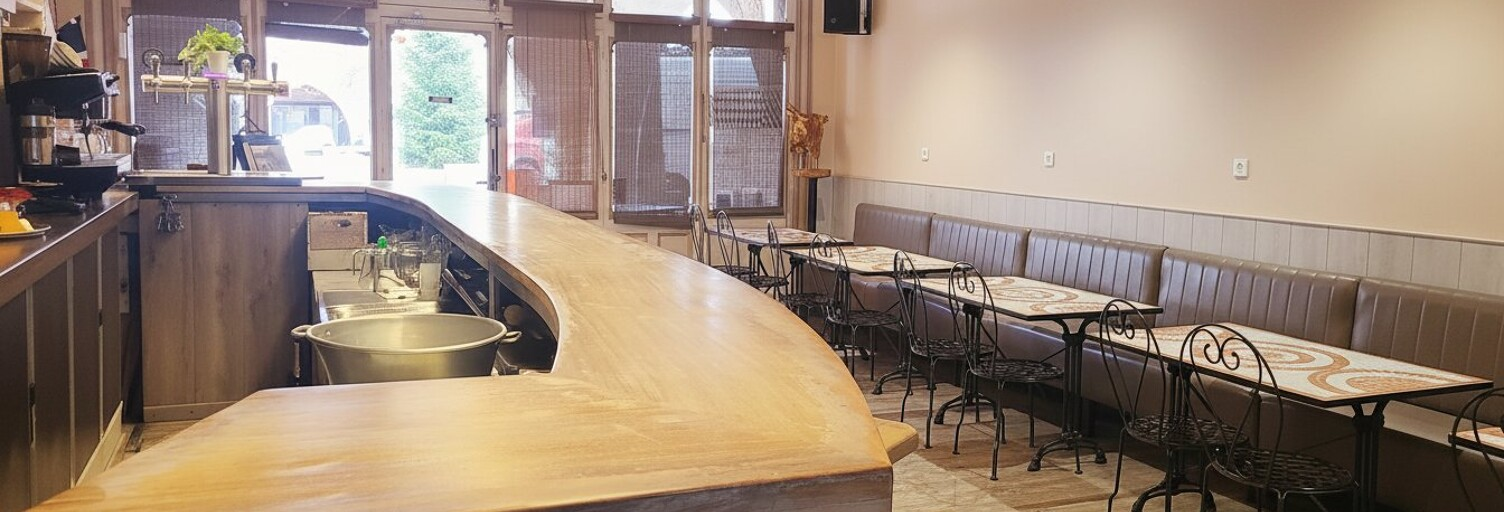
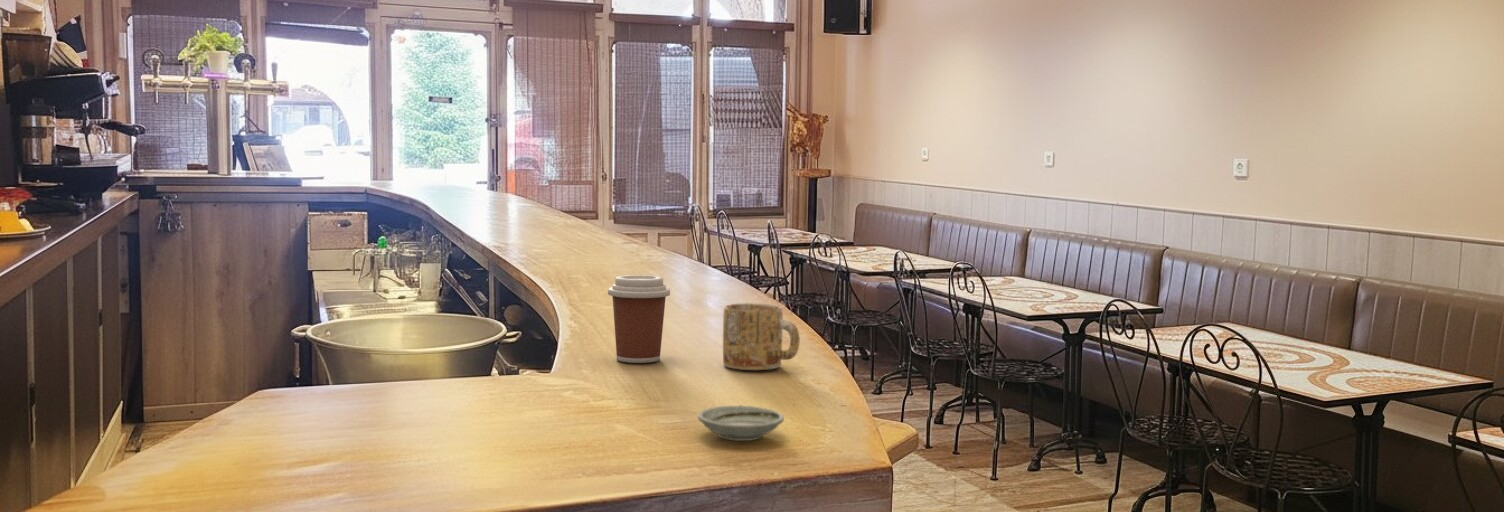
+ mug (763, 337)
+ saucer (740, 425)
+ coffee cup (638, 318)
